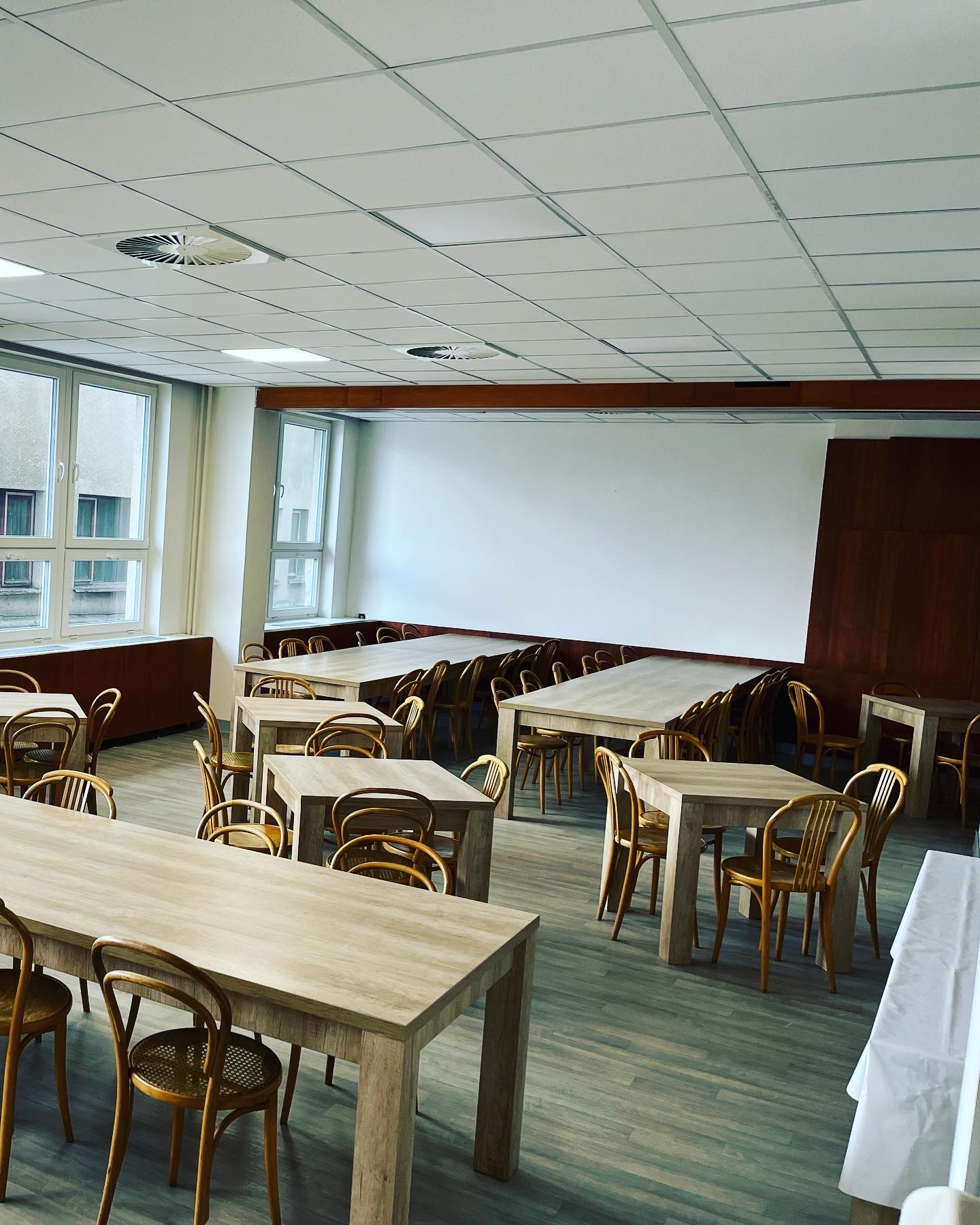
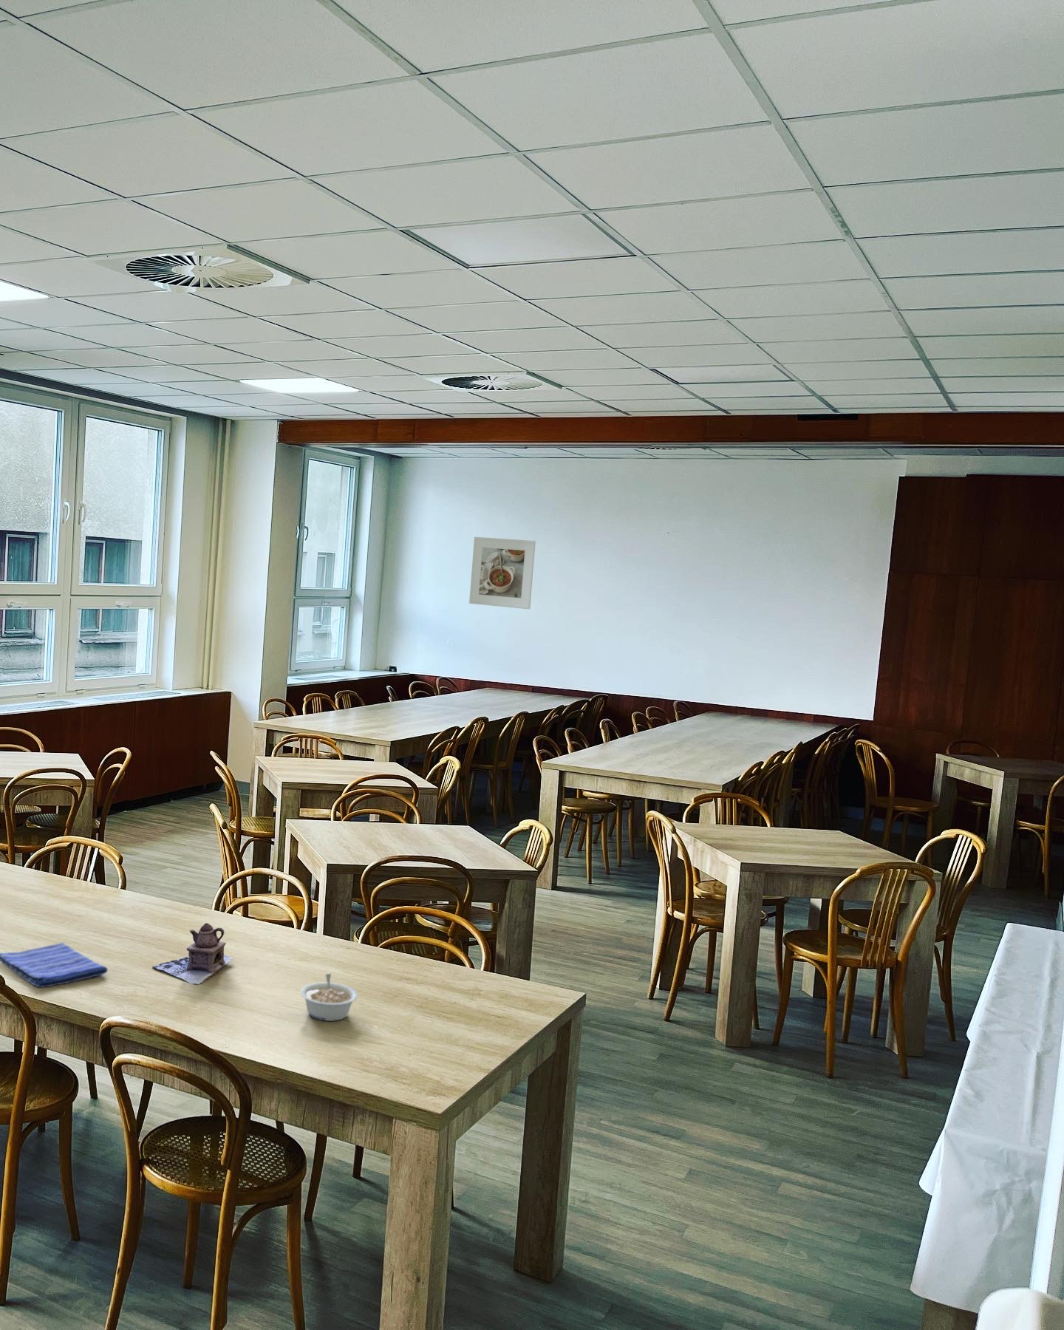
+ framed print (502, 572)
+ teapot (203, 945)
+ dish towel (52, 962)
+ legume (327, 1000)
